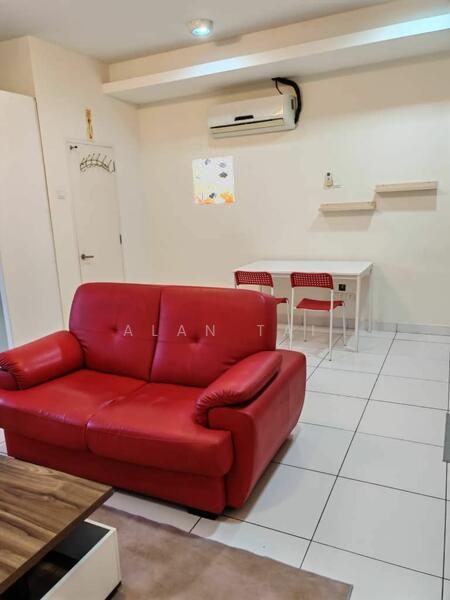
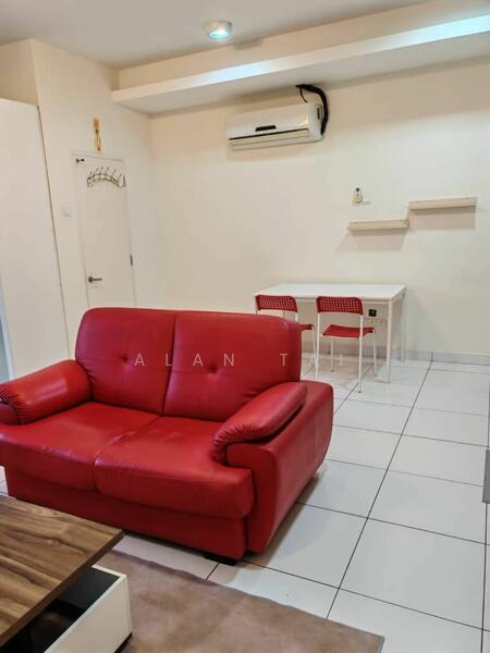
- wall art (213, 181)
